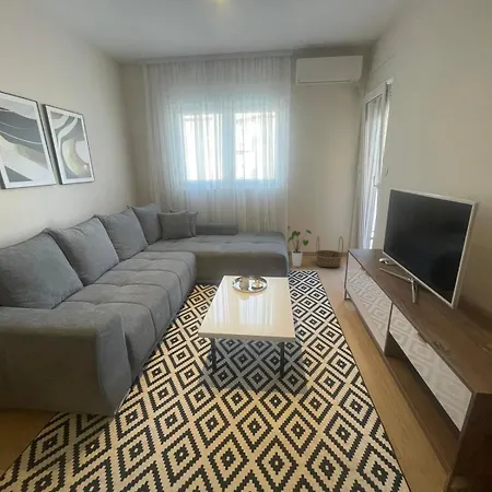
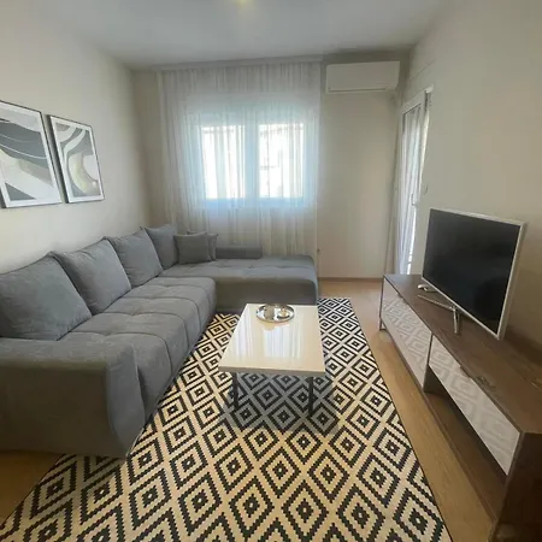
- basket (328, 250)
- house plant (298, 248)
